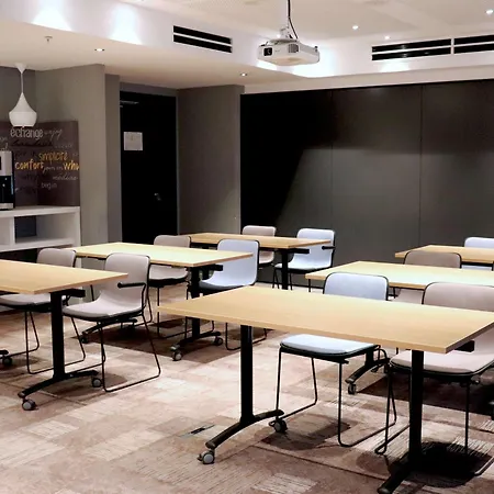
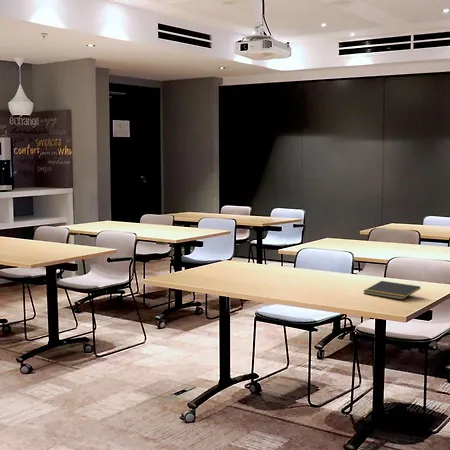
+ notepad (391, 289)
